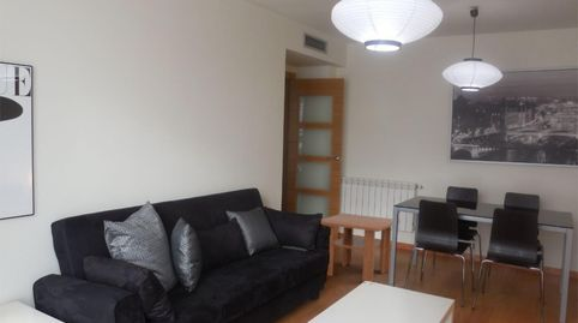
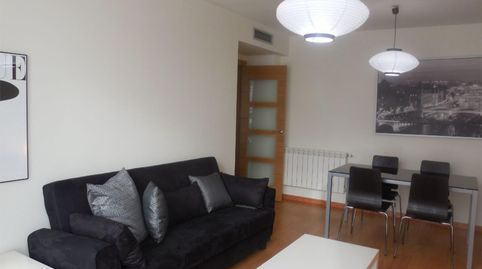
- coffee table (357, 246)
